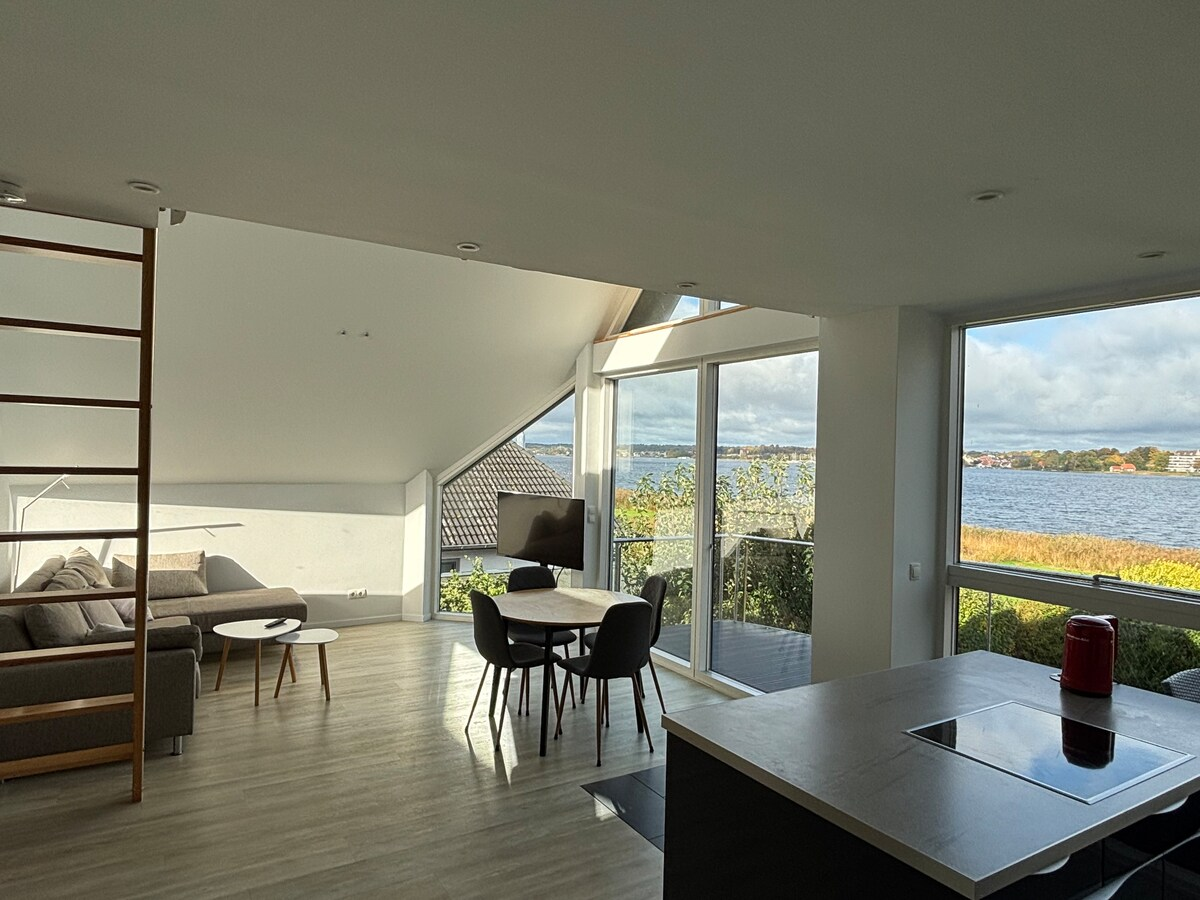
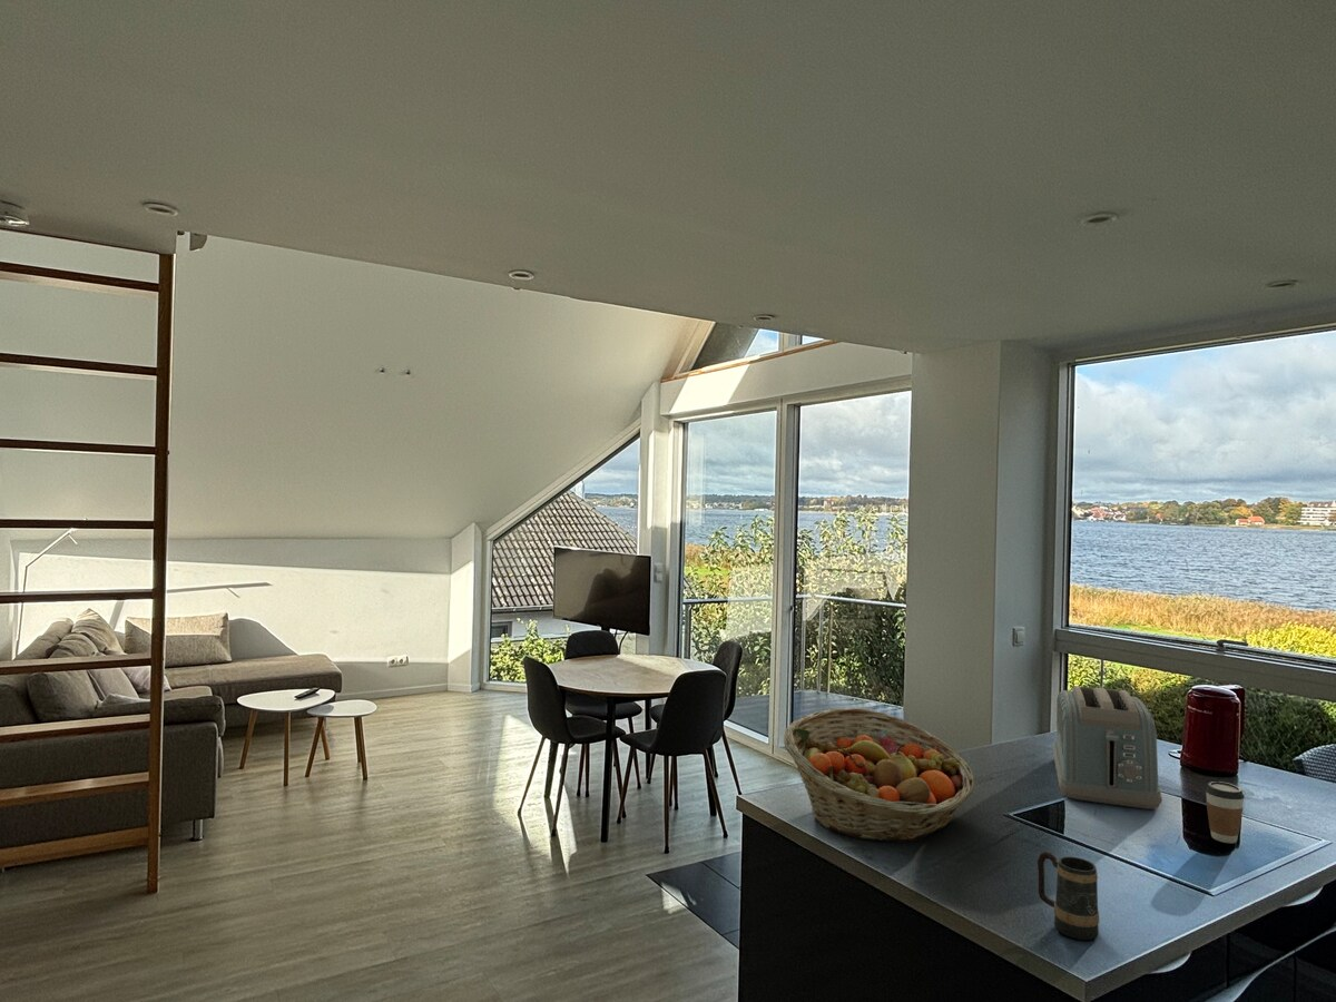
+ toaster (1102, 738)
+ fruit basket (877, 770)
+ coffee cup (1224, 813)
+ mug (1067, 892)
